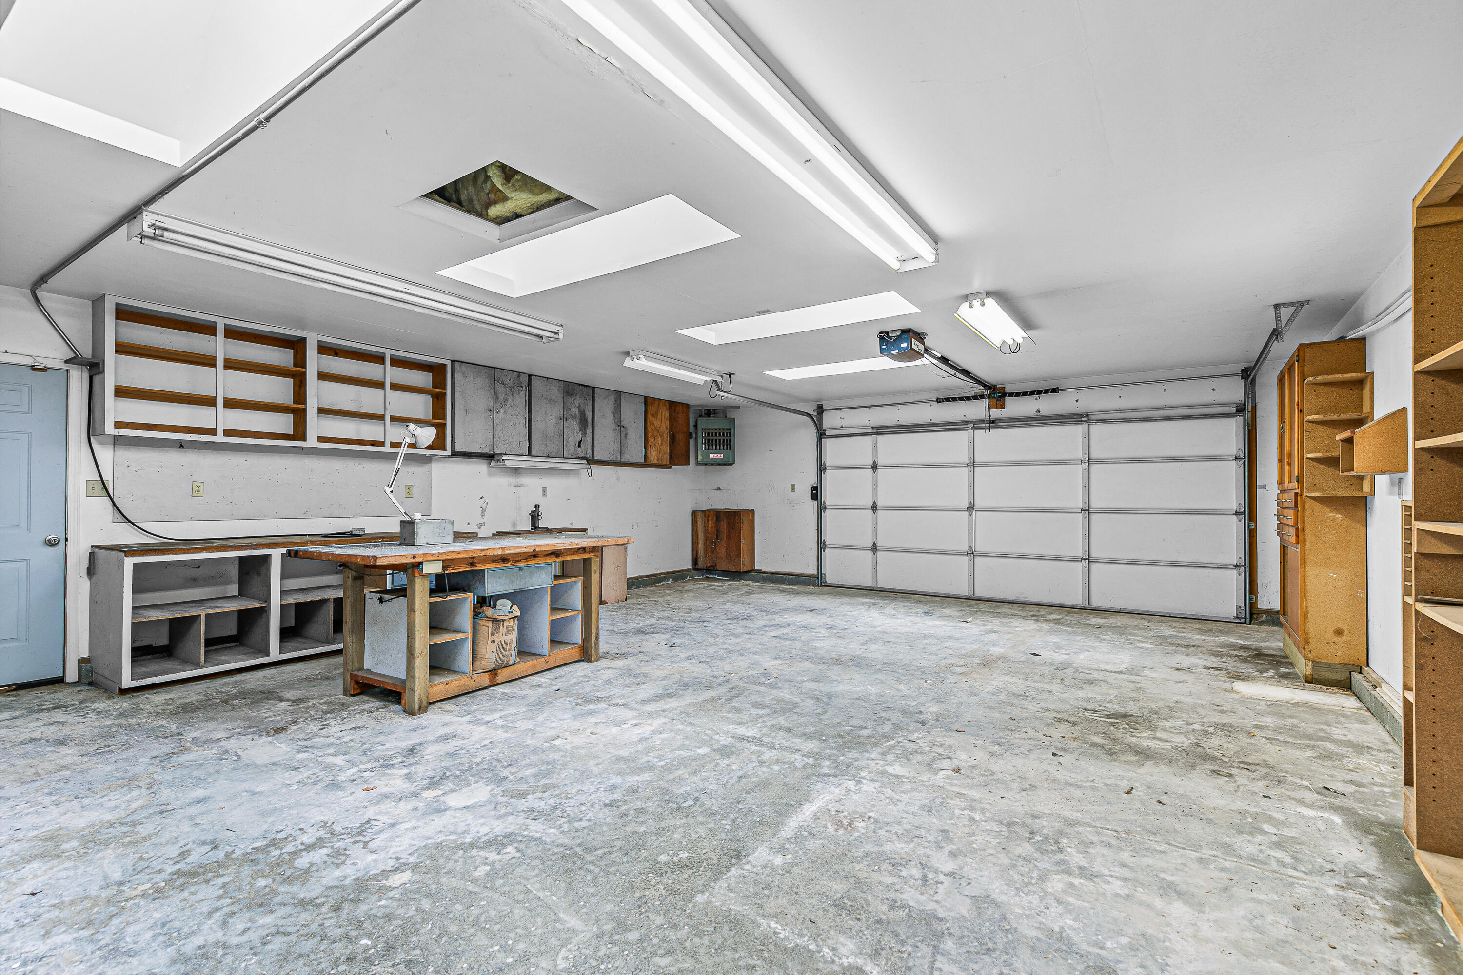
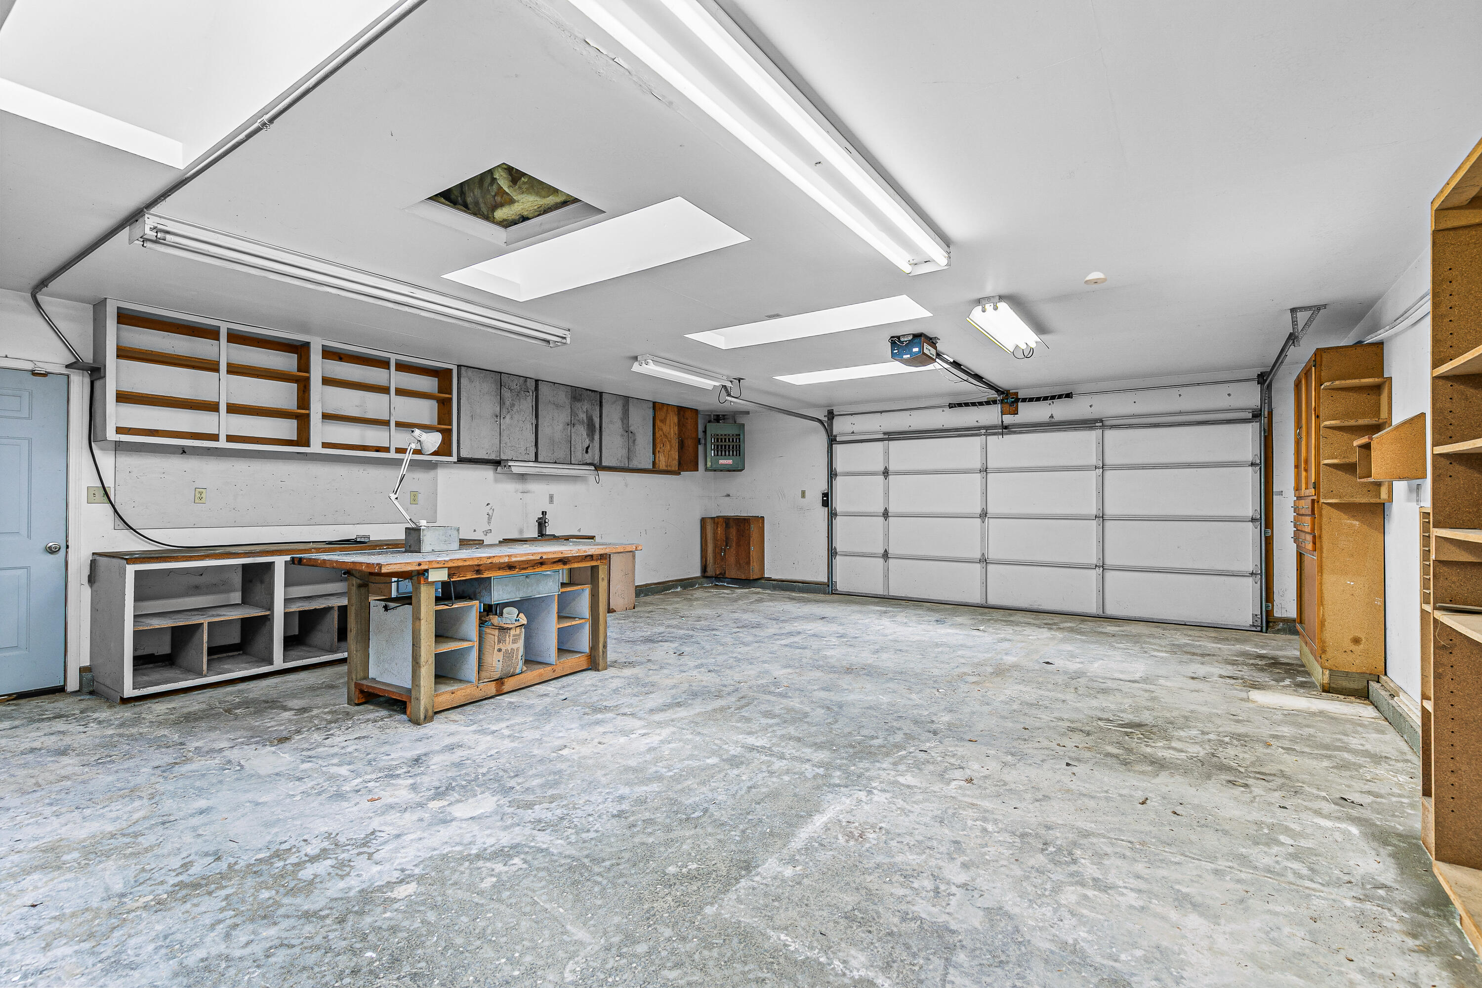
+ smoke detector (1095, 278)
